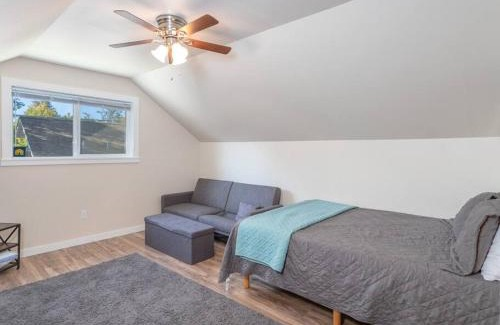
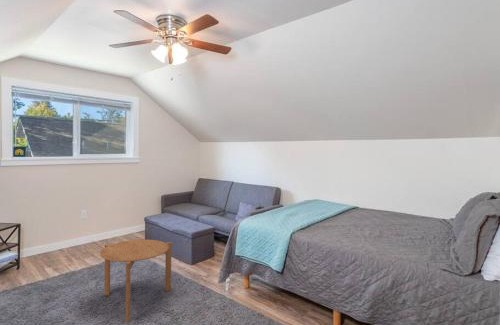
+ side table (130, 273)
